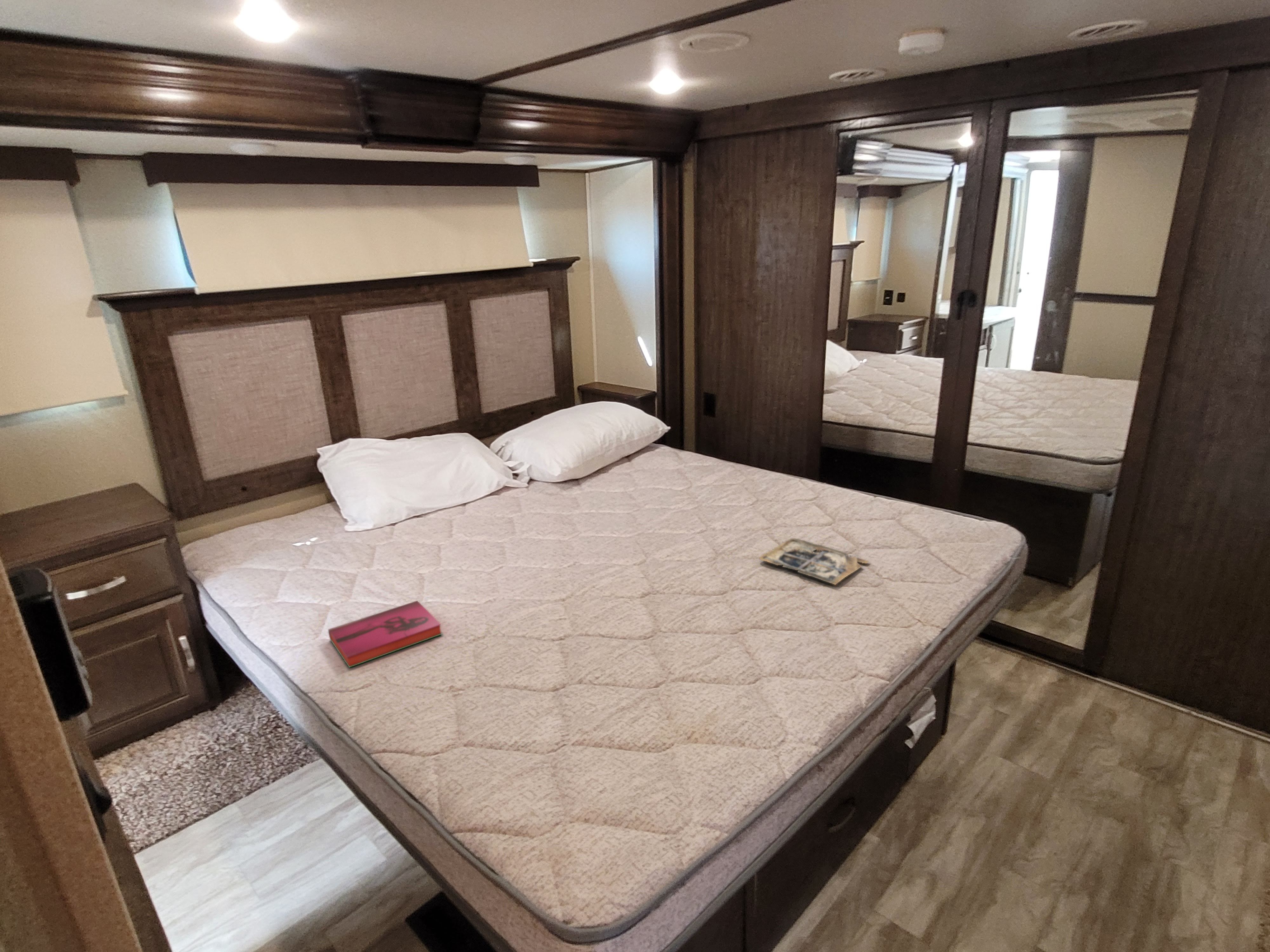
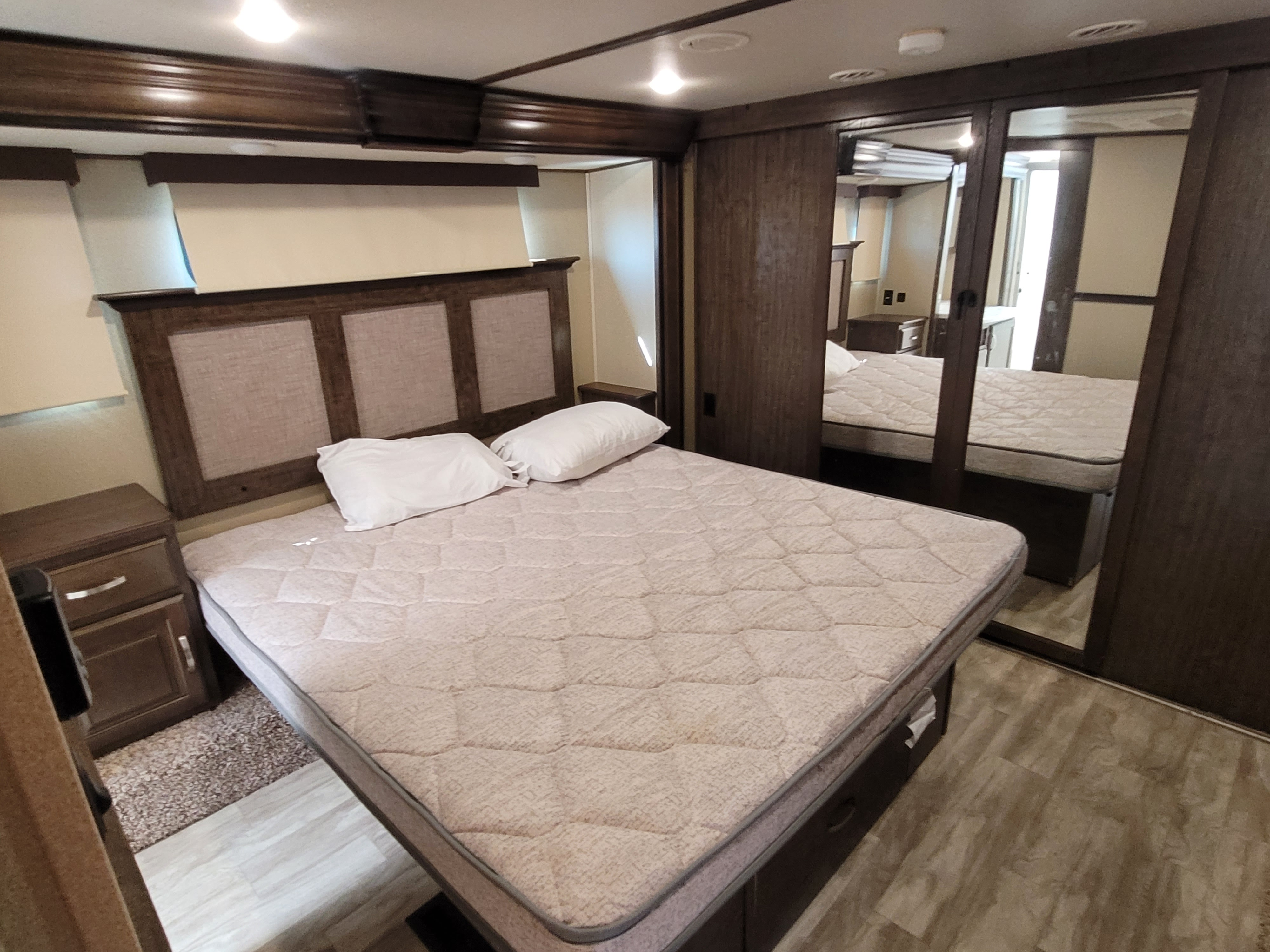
- hardback book (385, 631)
- magazine (814, 560)
